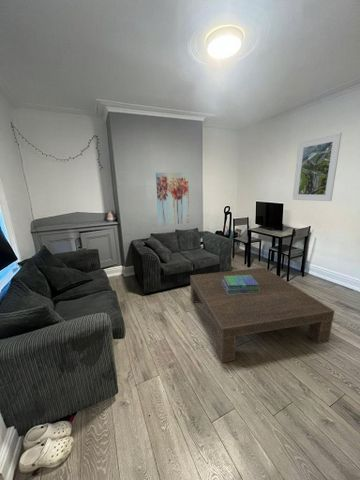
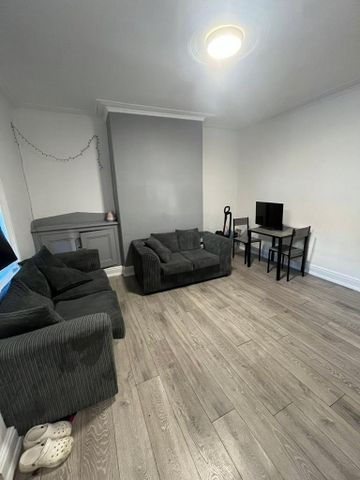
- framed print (314, 170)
- coffee table (248, 303)
- stack of books (239, 283)
- wall art (173, 199)
